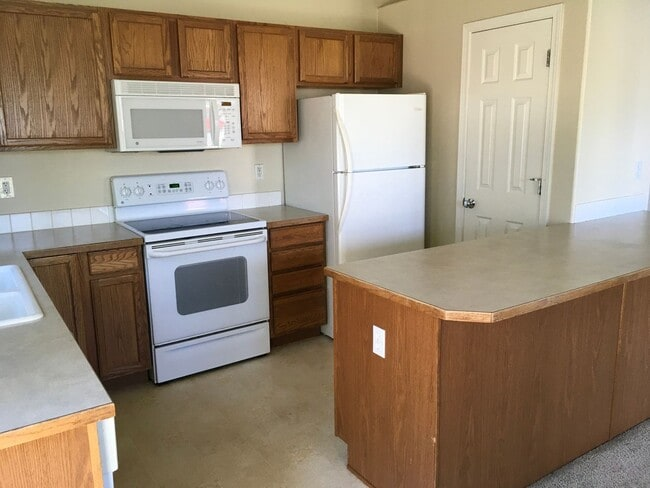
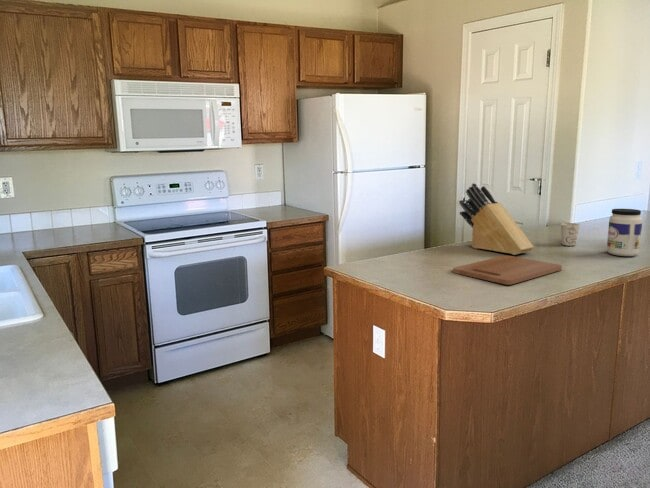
+ jar (624, 232)
+ cutting board (507, 268)
+ knife block (495, 217)
+ mug (569, 233)
